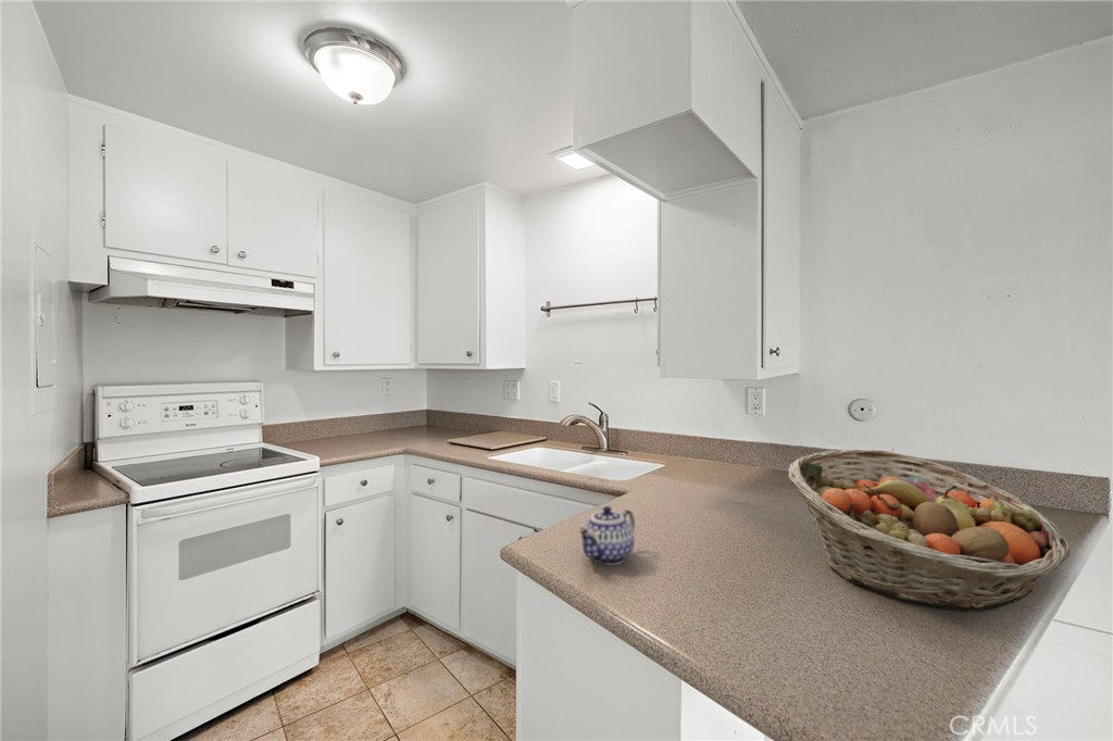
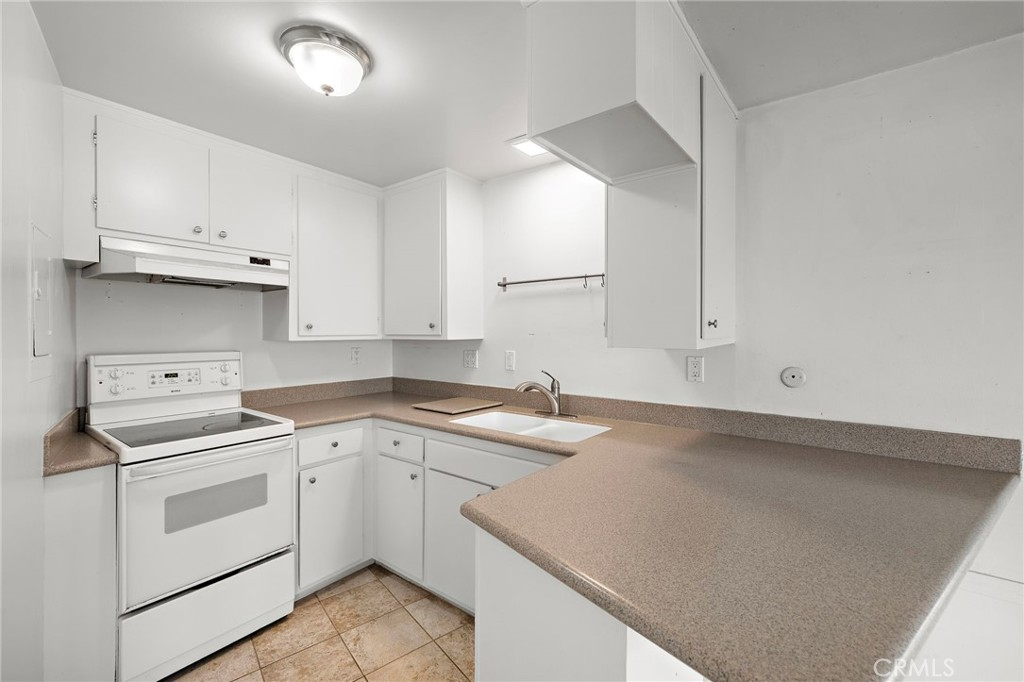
- teapot (608, 532)
- fruit basket (914, 517)
